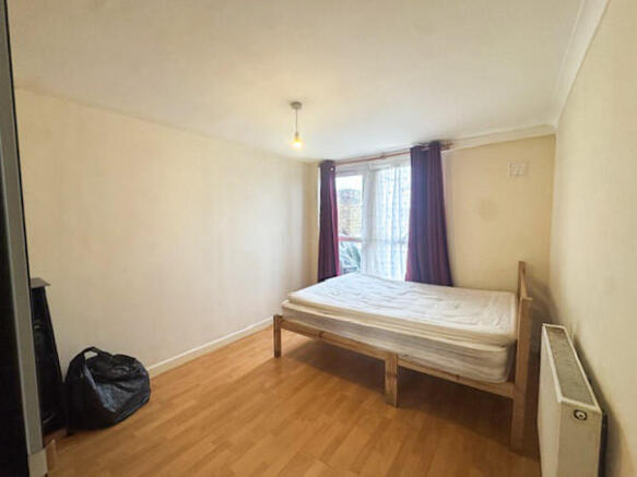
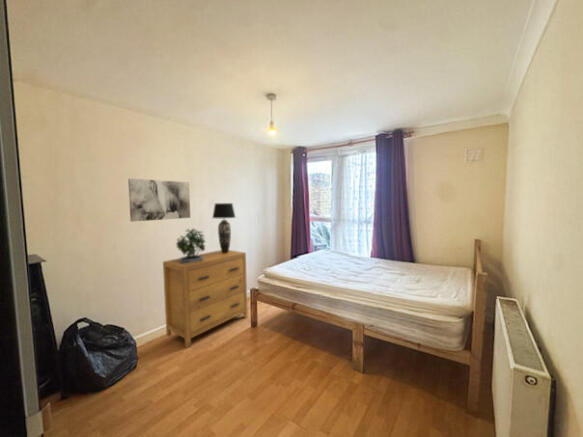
+ wall art (162, 200)
+ dresser (209, 291)
+ potted plant (191, 243)
+ table lamp (224, 228)
